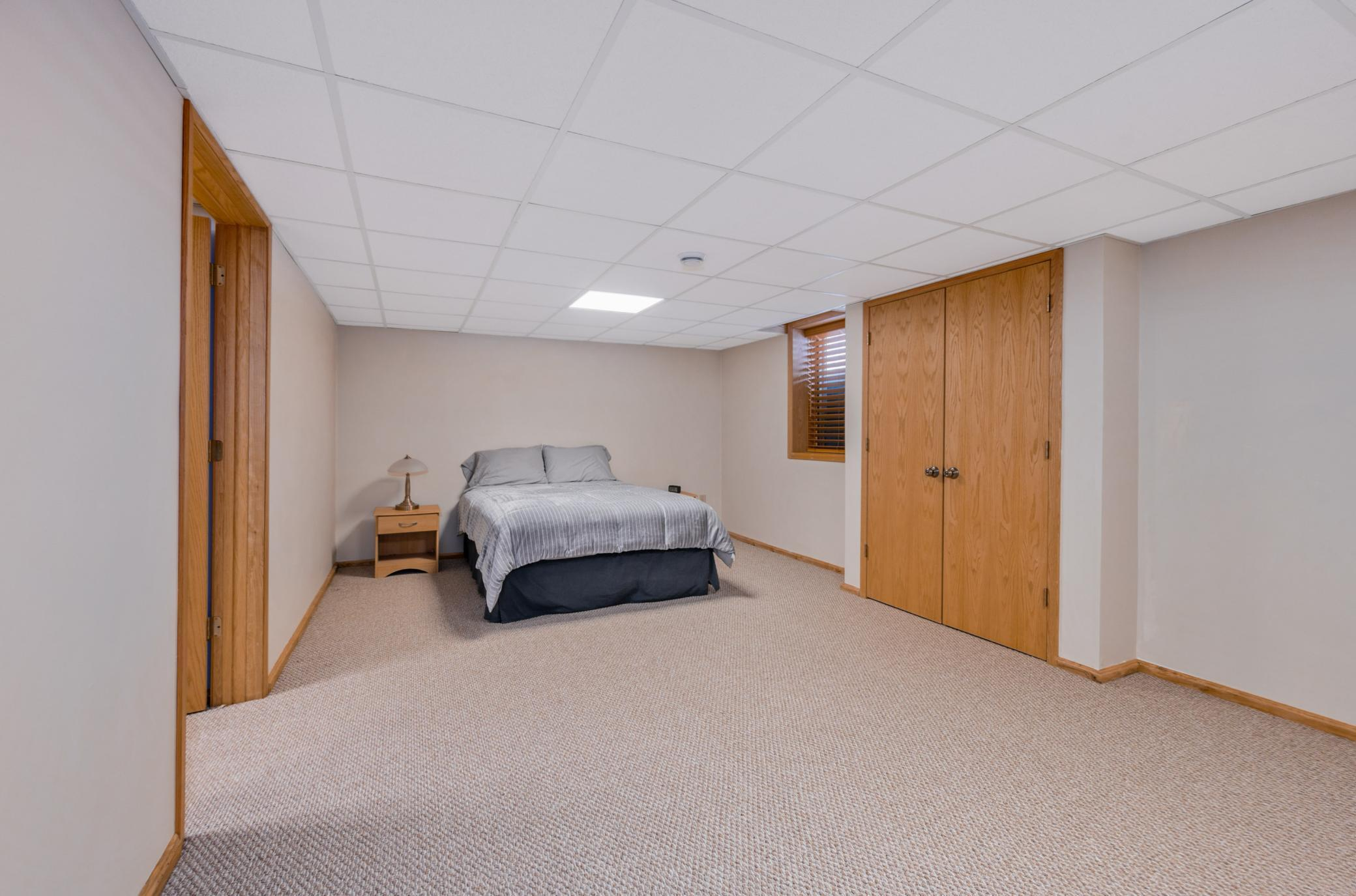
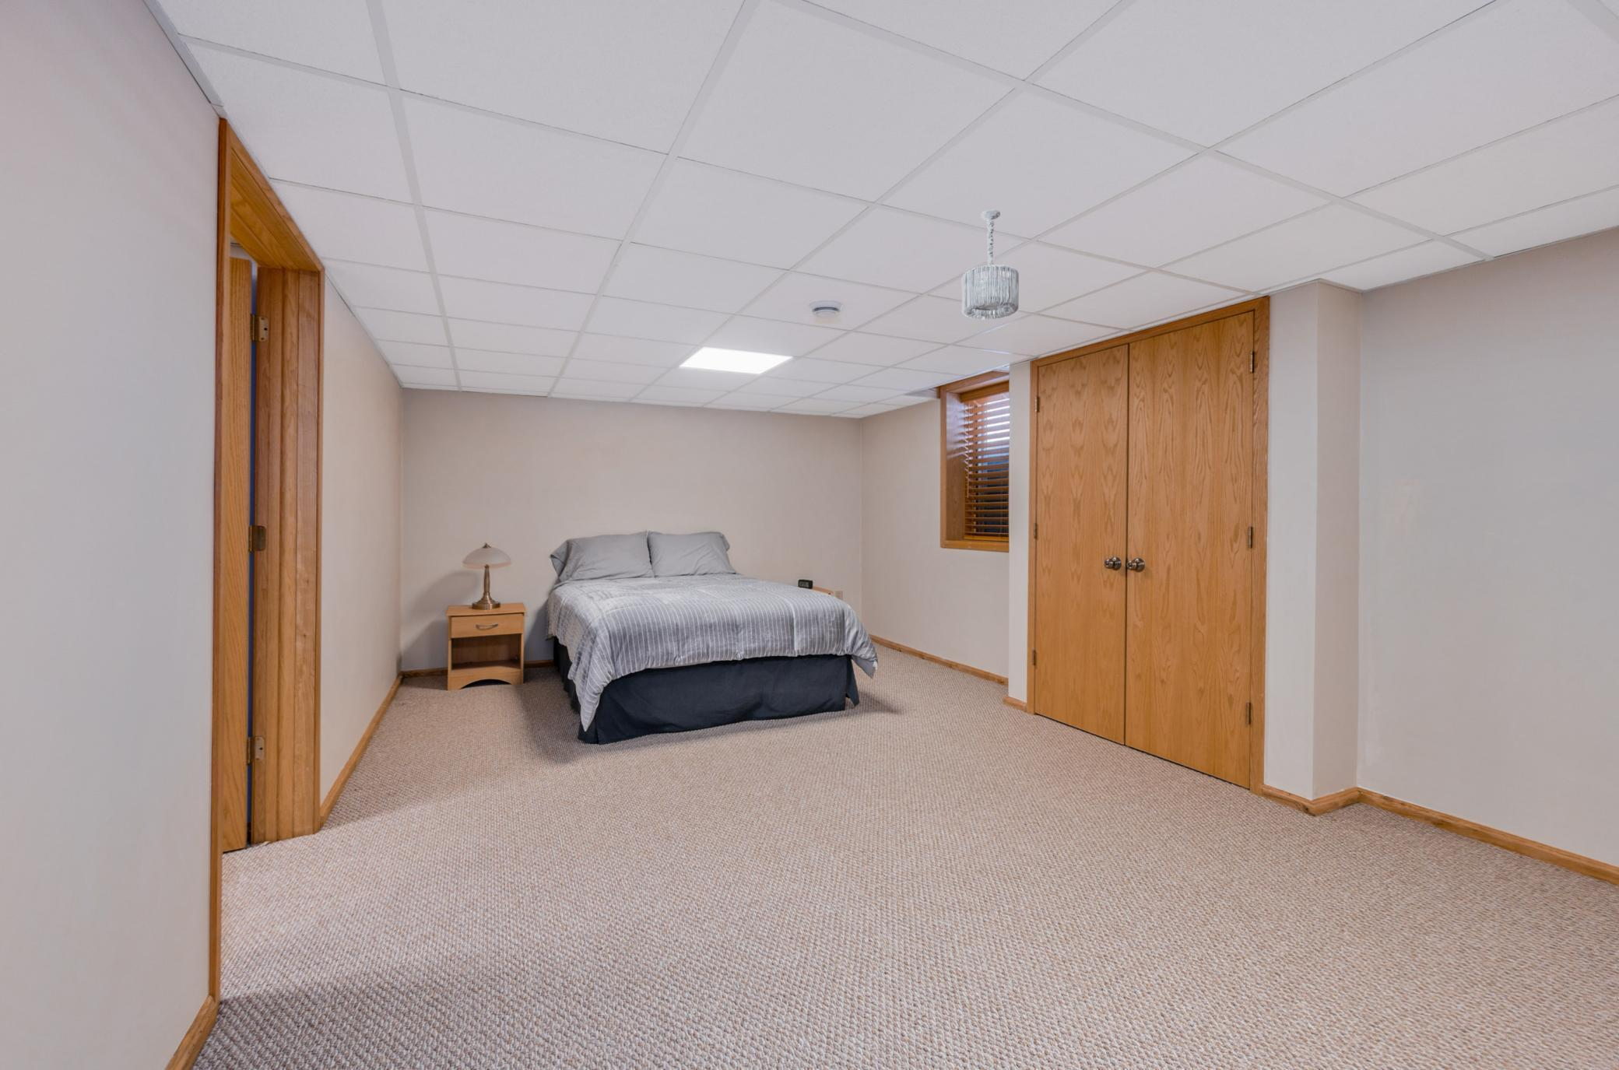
+ pendant light (990, 263)
